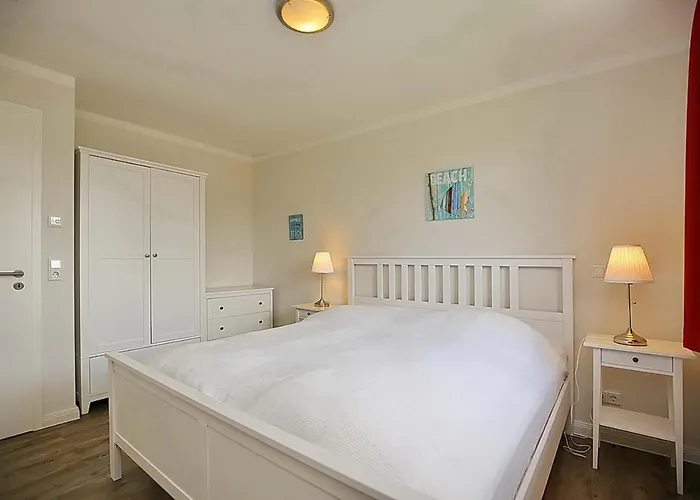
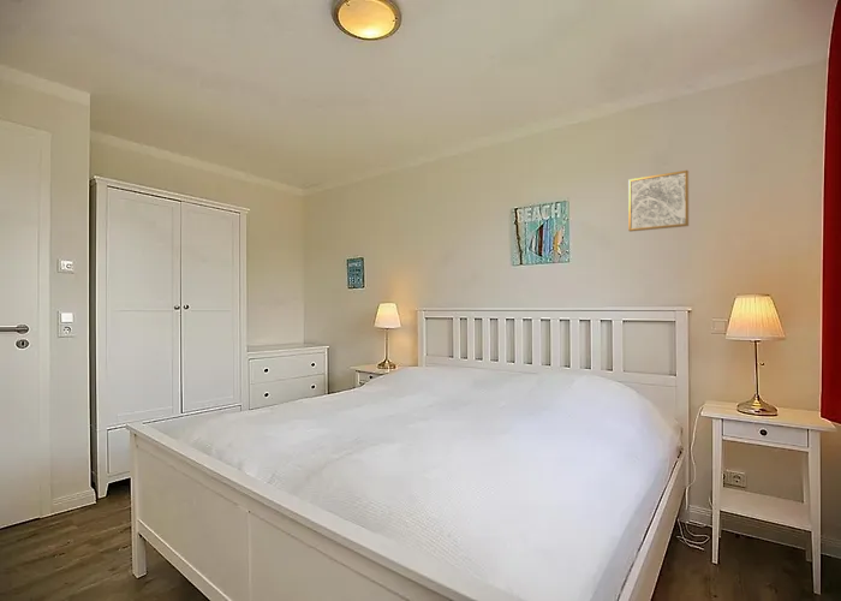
+ wall art (657, 202)
